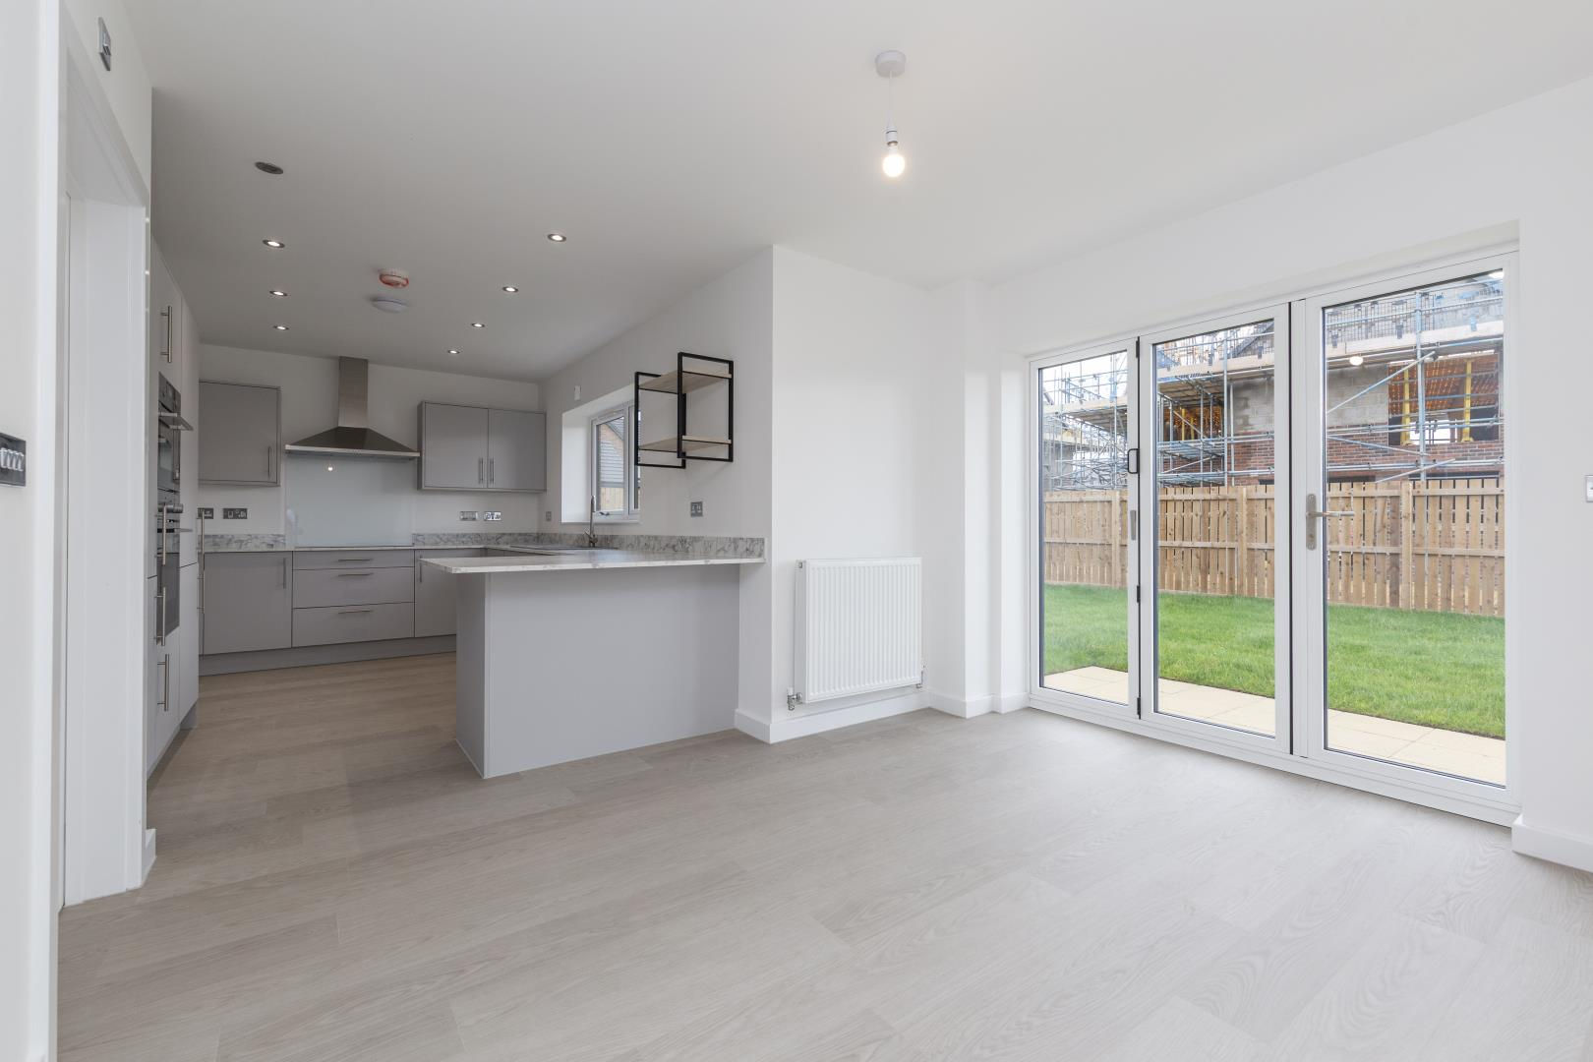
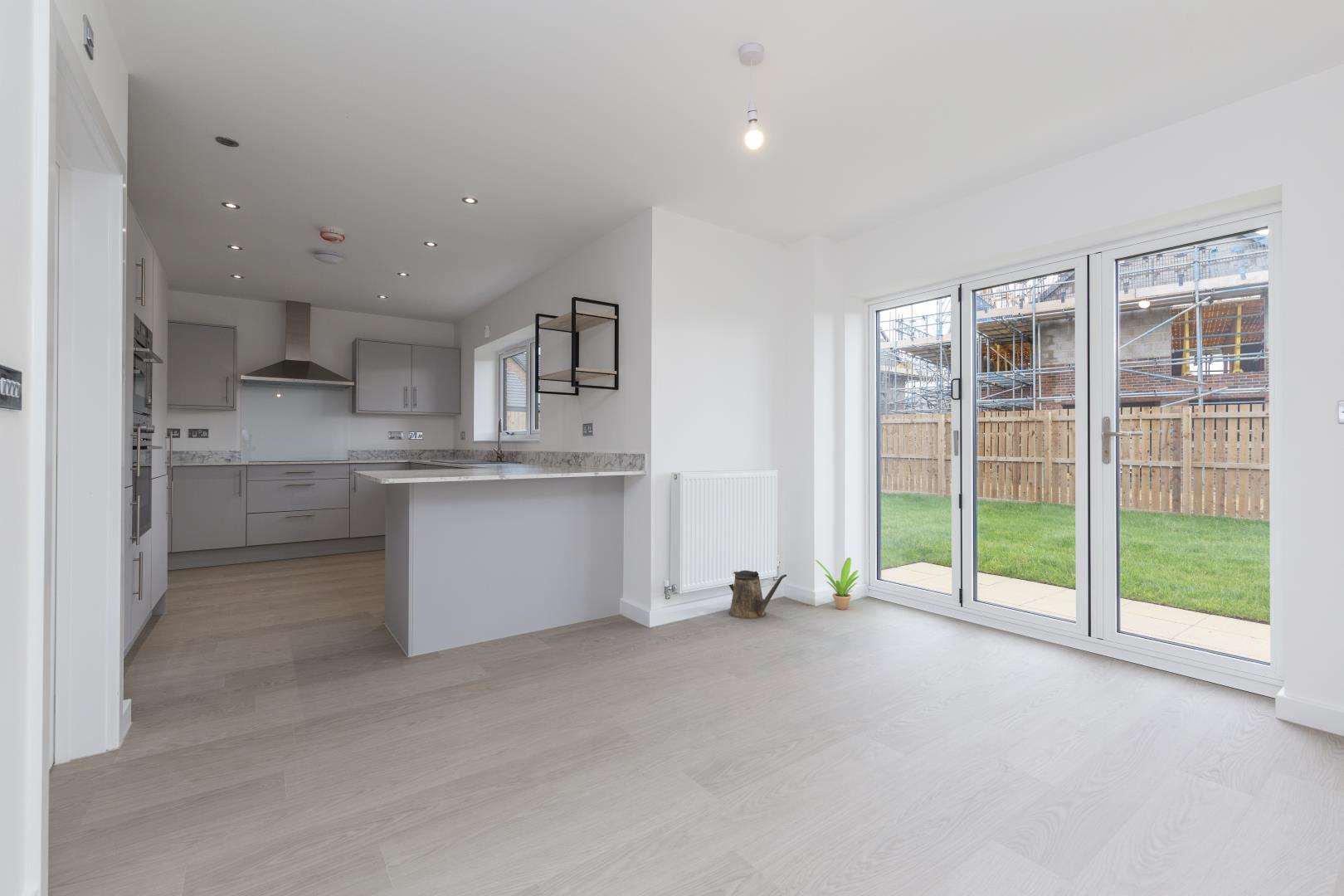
+ potted plant (843, 584)
+ watering can (756, 592)
